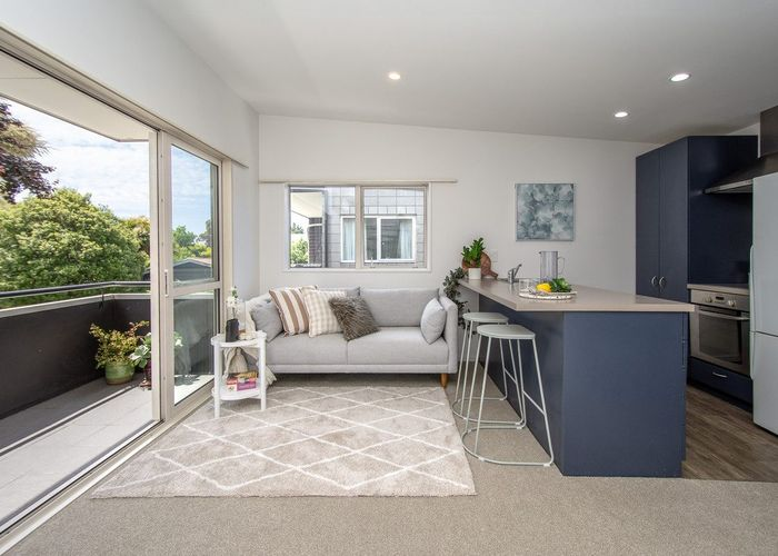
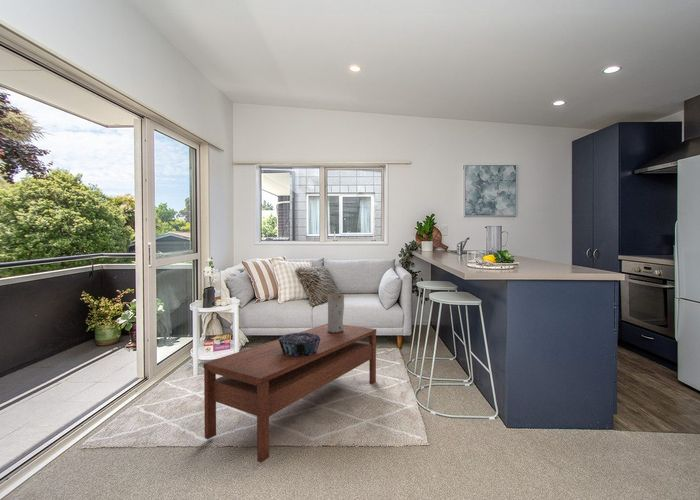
+ coffee table (304, 374)
+ vase (335, 312)
+ decorative bowl (299, 344)
